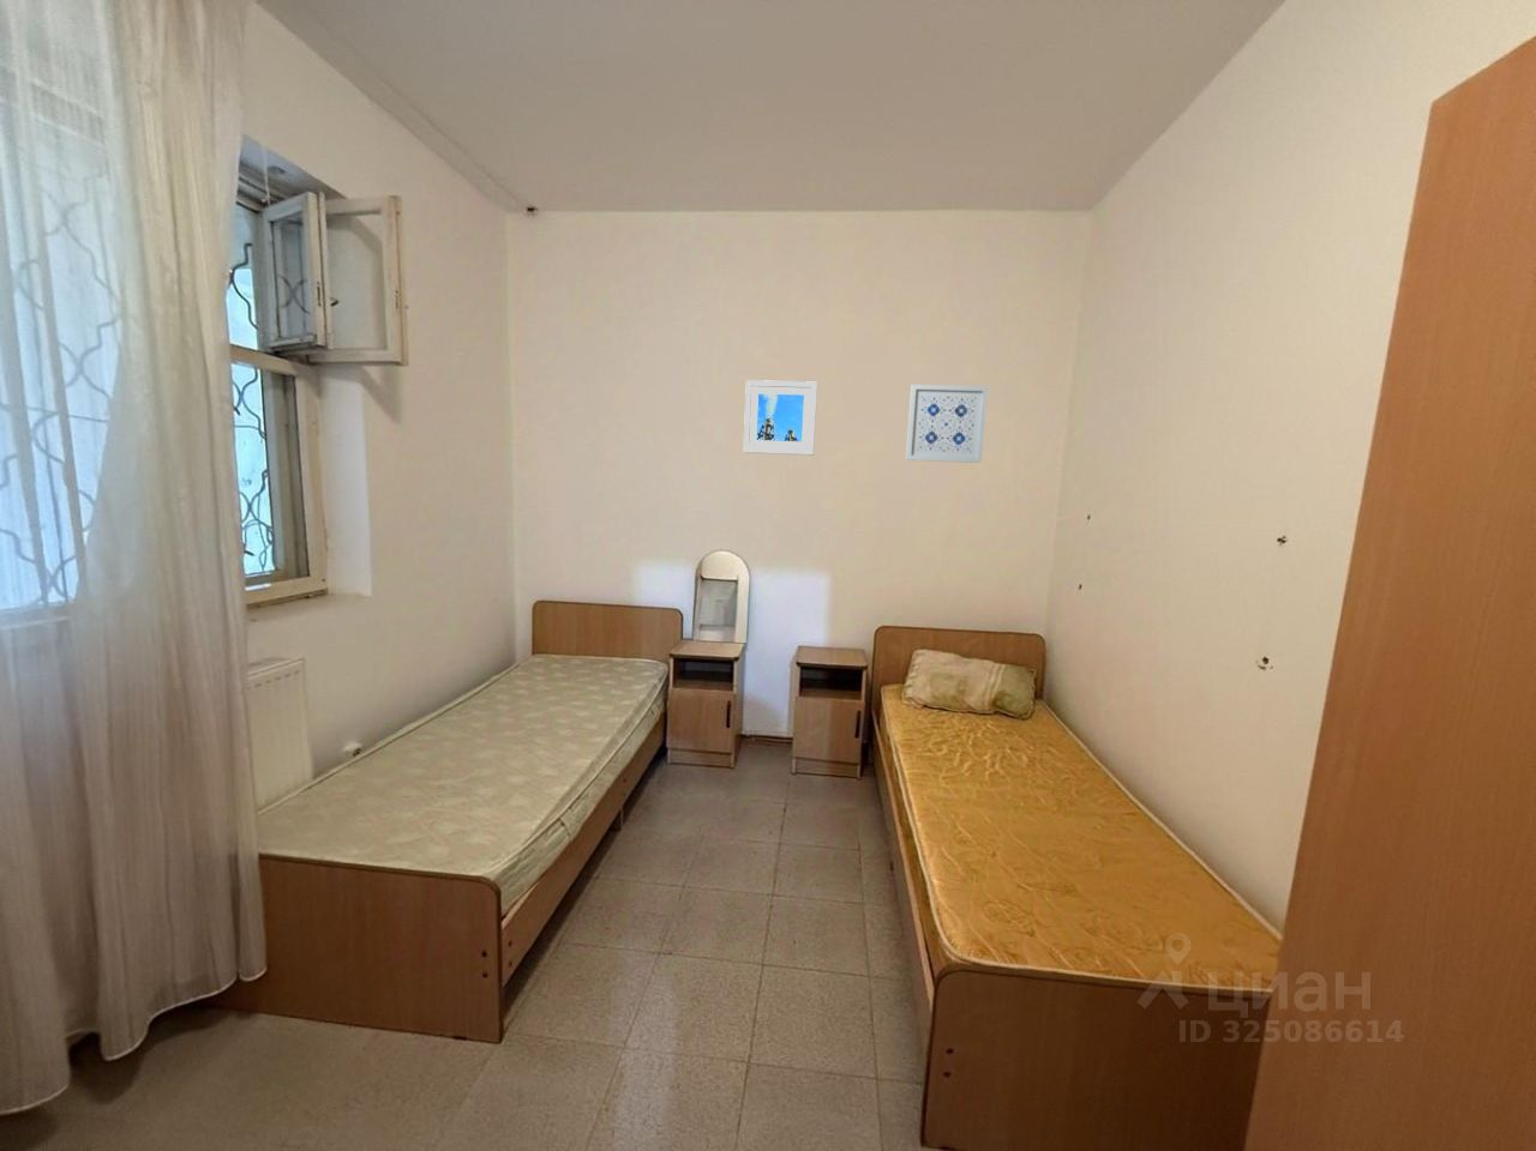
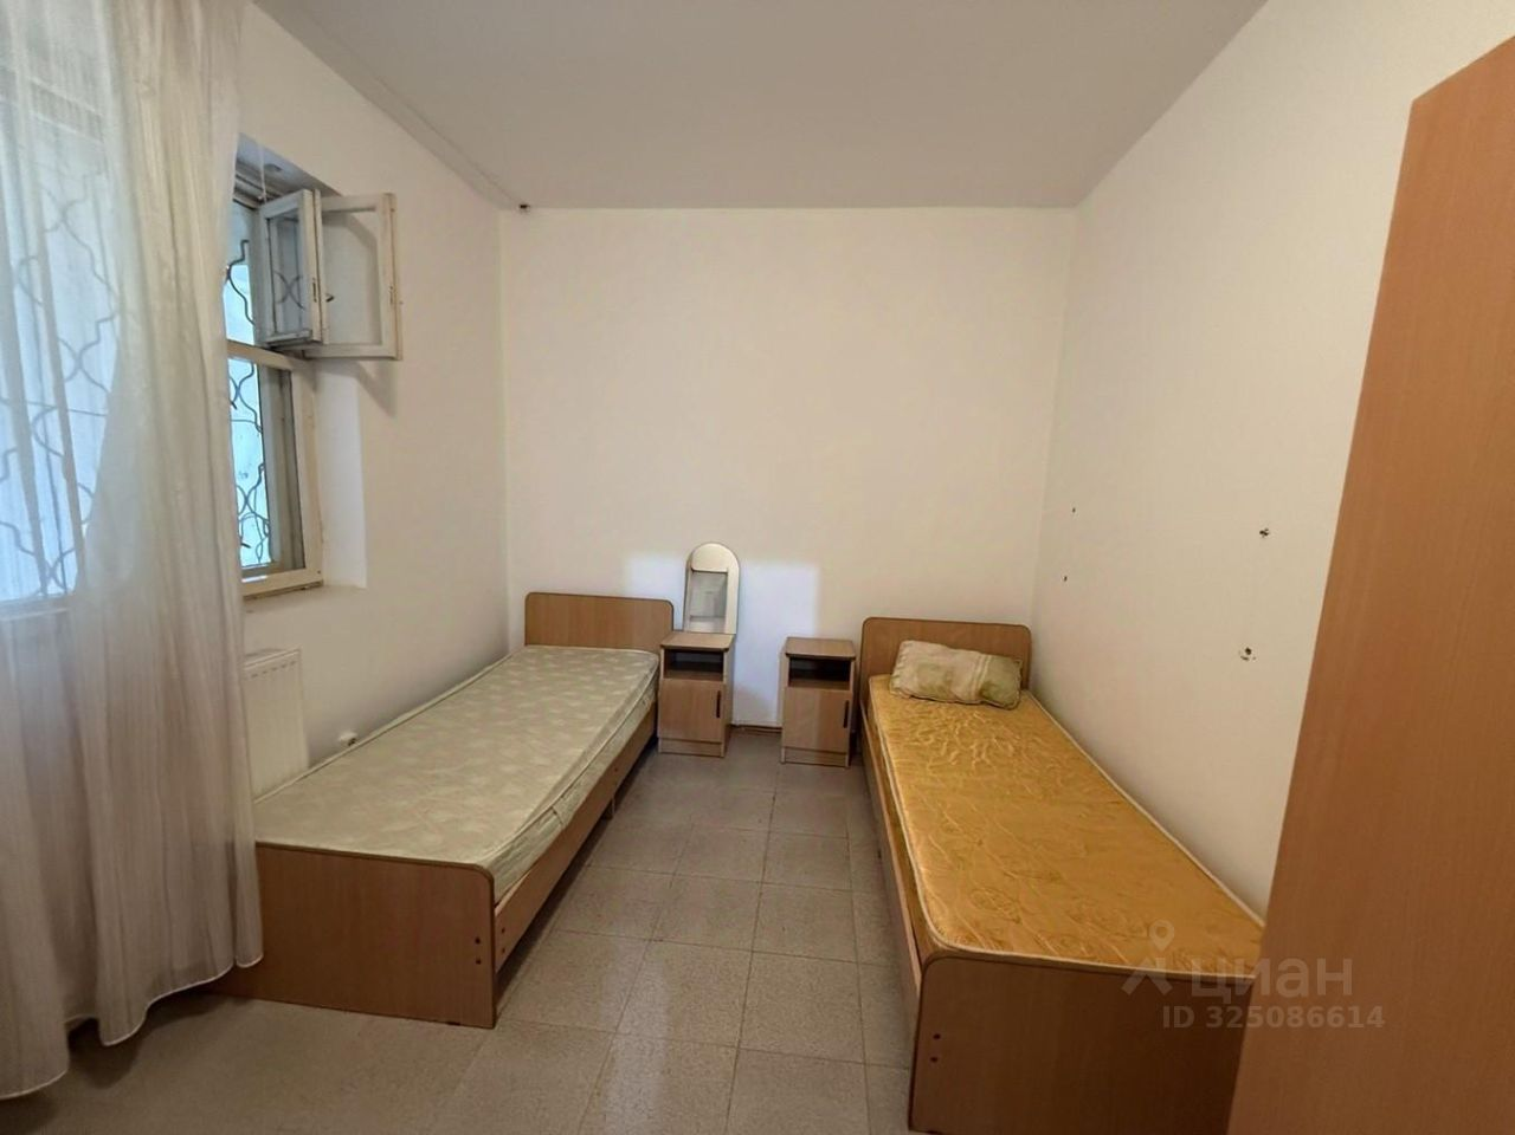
- wall art (946, 423)
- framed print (780, 417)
